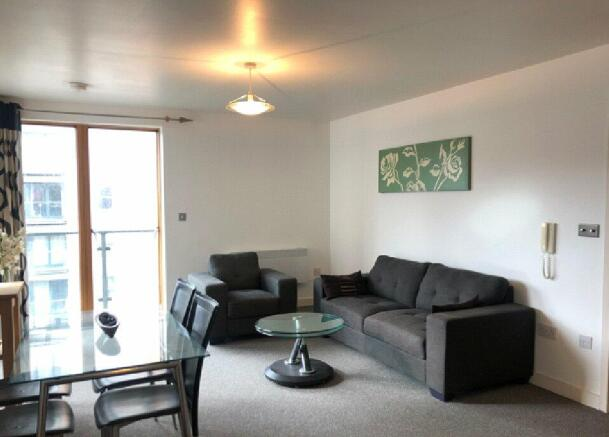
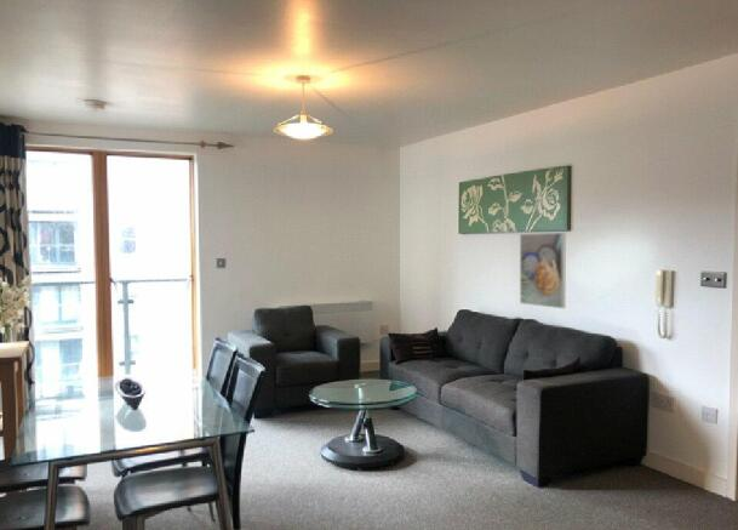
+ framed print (542, 269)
